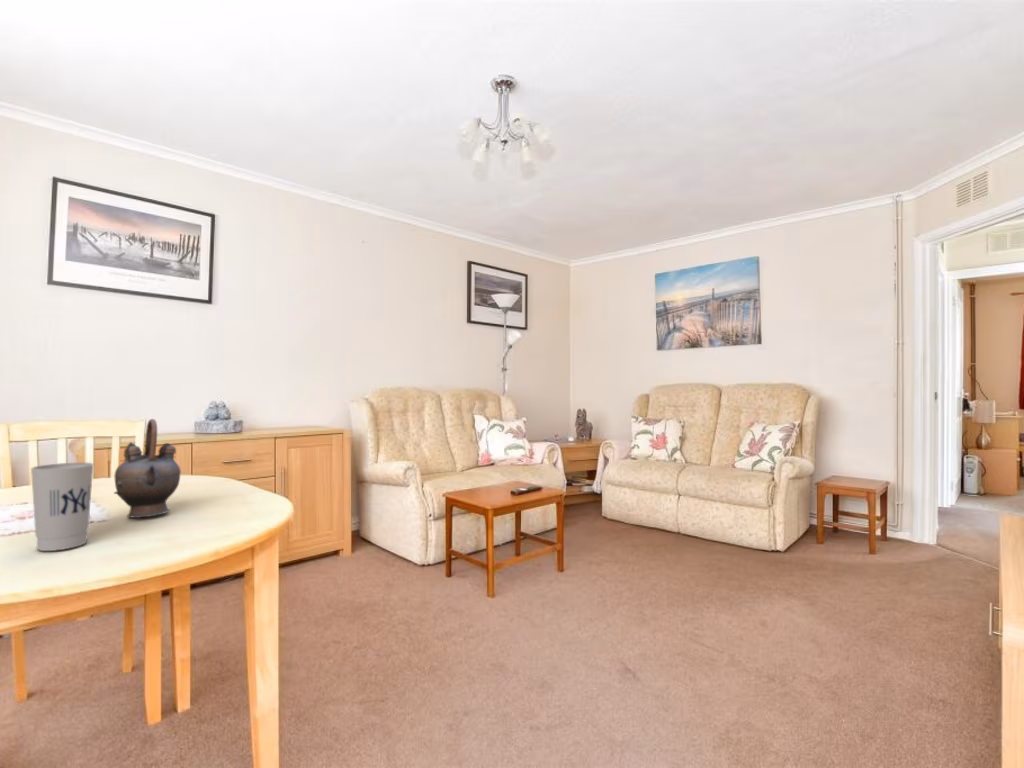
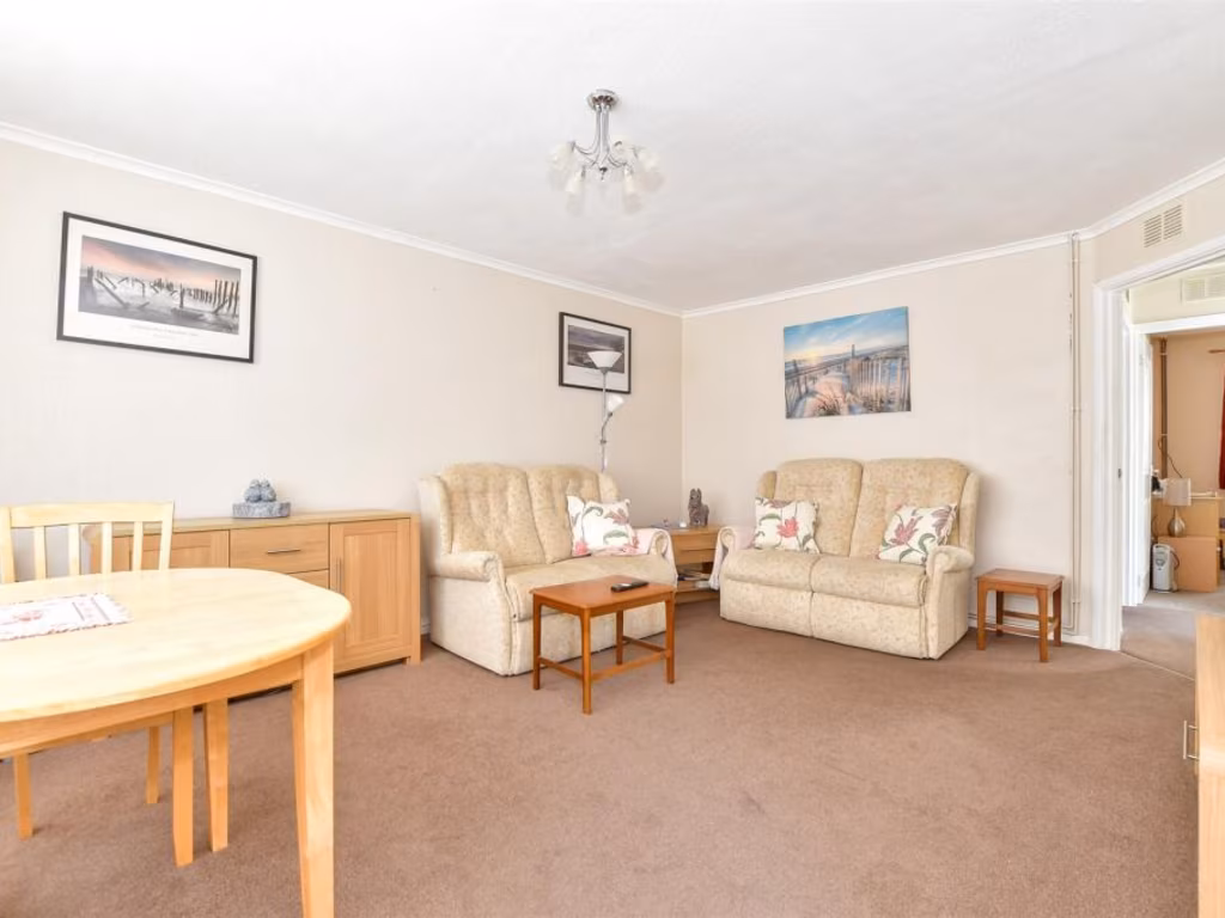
- cup (62, 505)
- teapot (148, 467)
